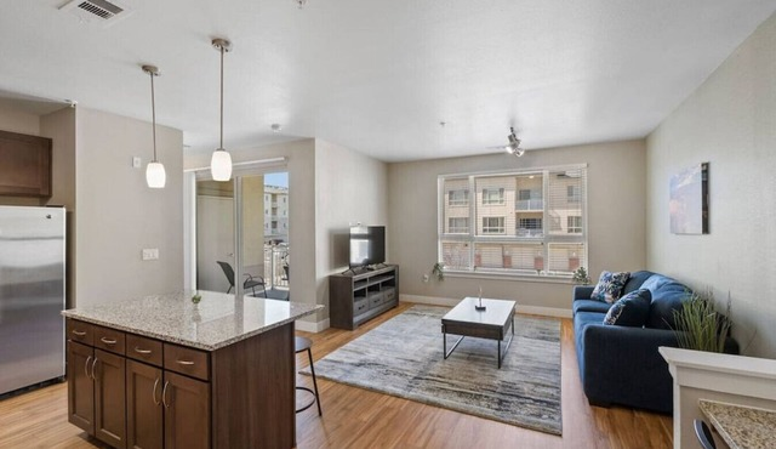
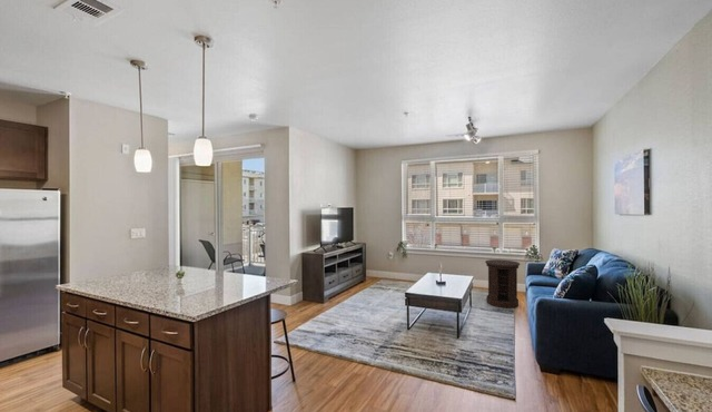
+ side table (502, 283)
